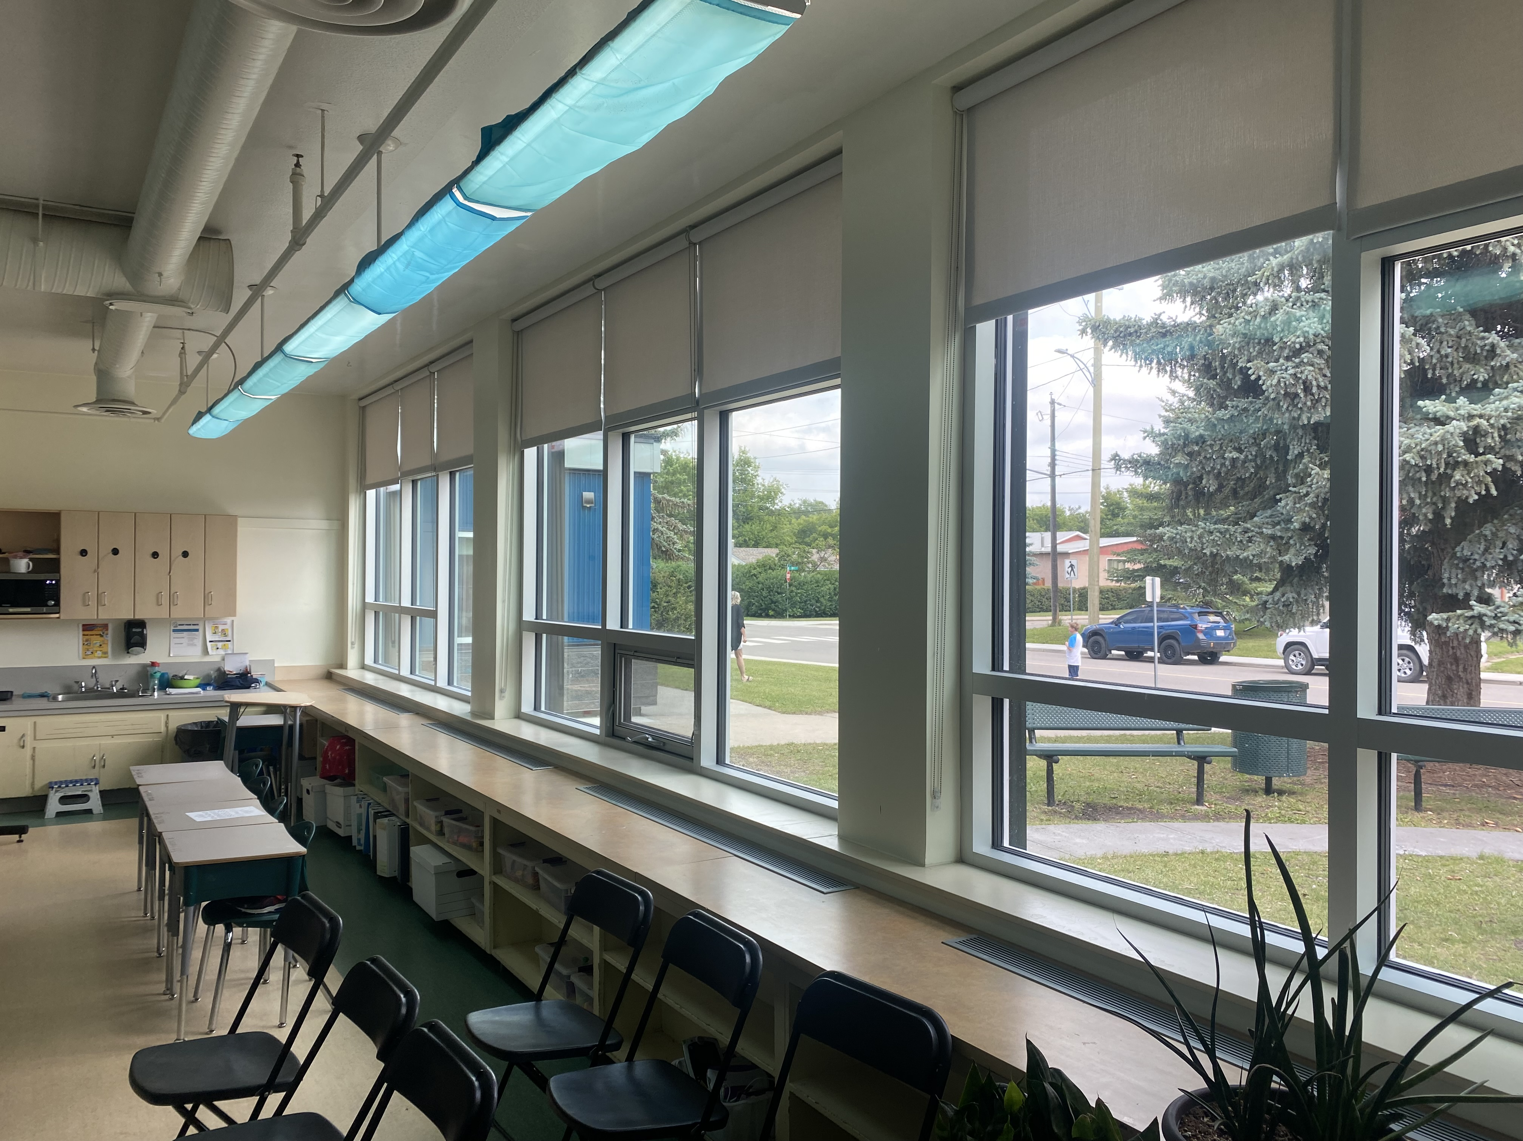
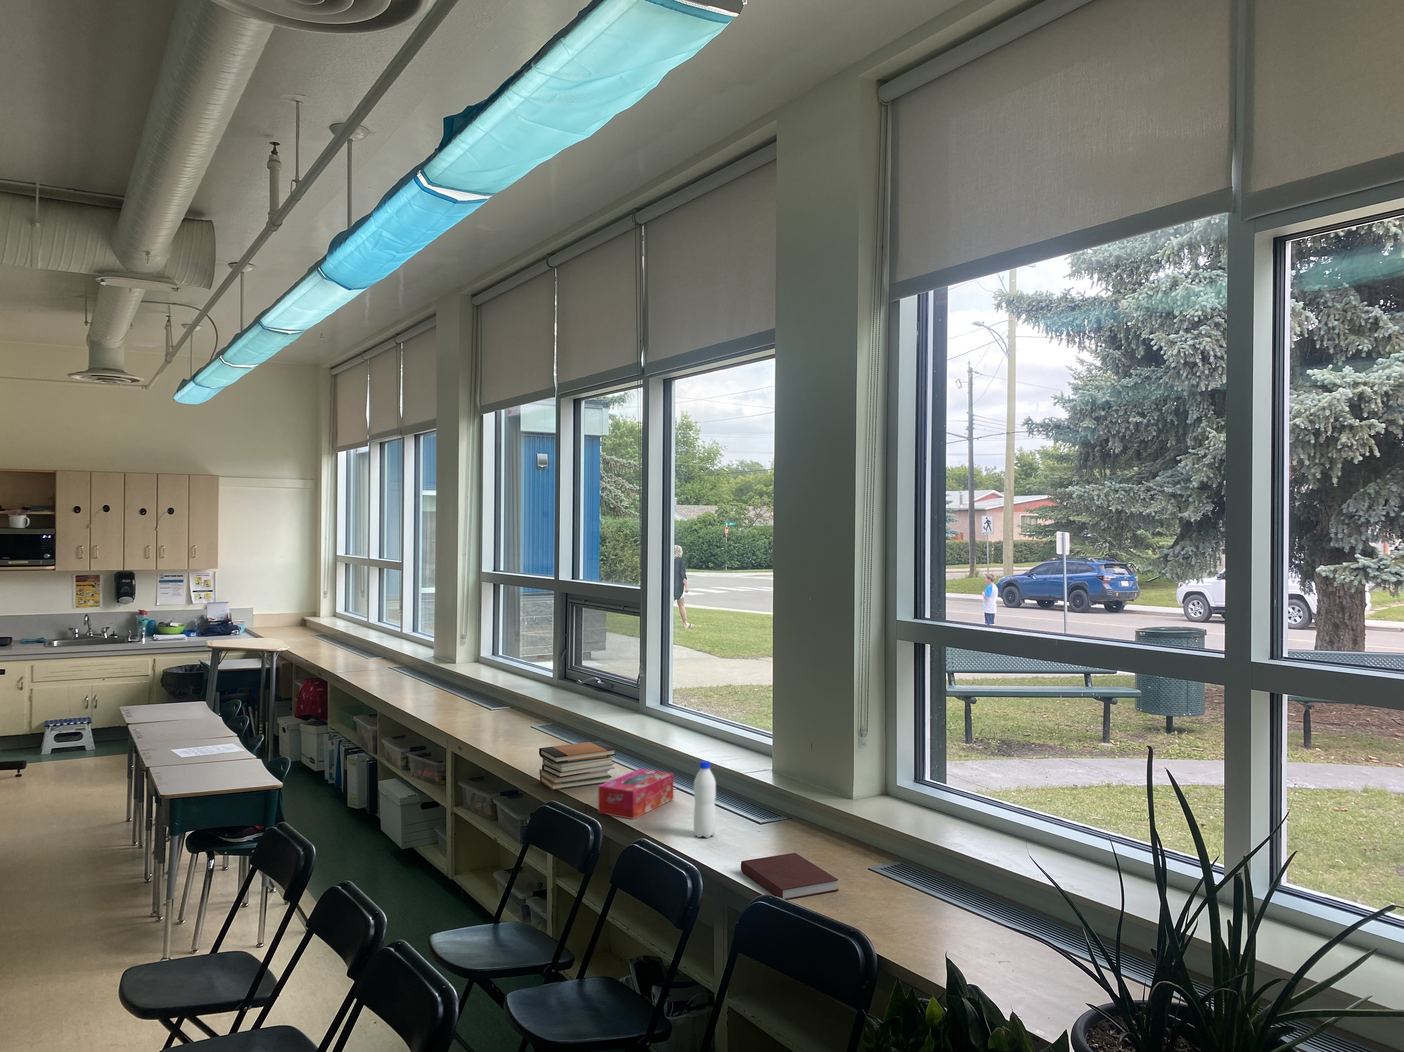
+ book stack (577, 765)
+ water bottle (705, 798)
+ tissue box (637, 792)
+ notebook (788, 875)
